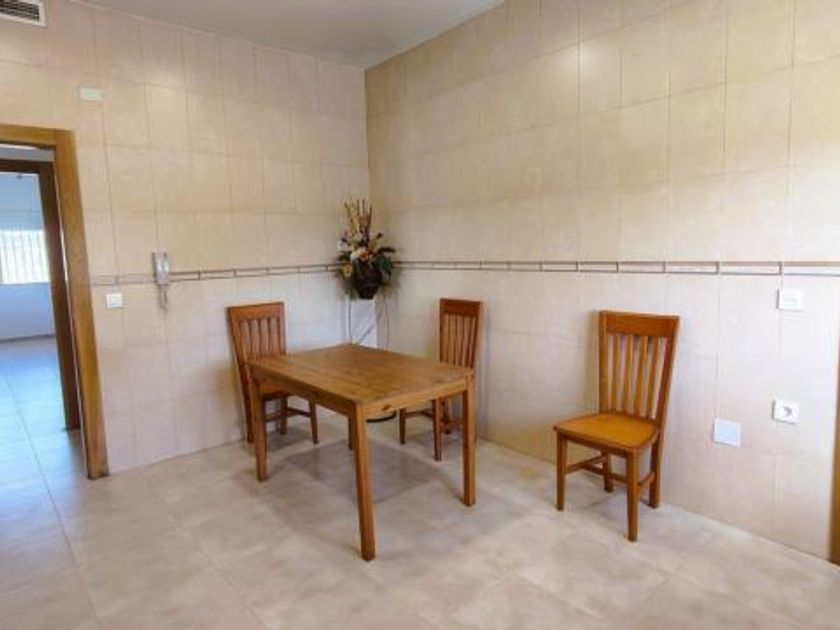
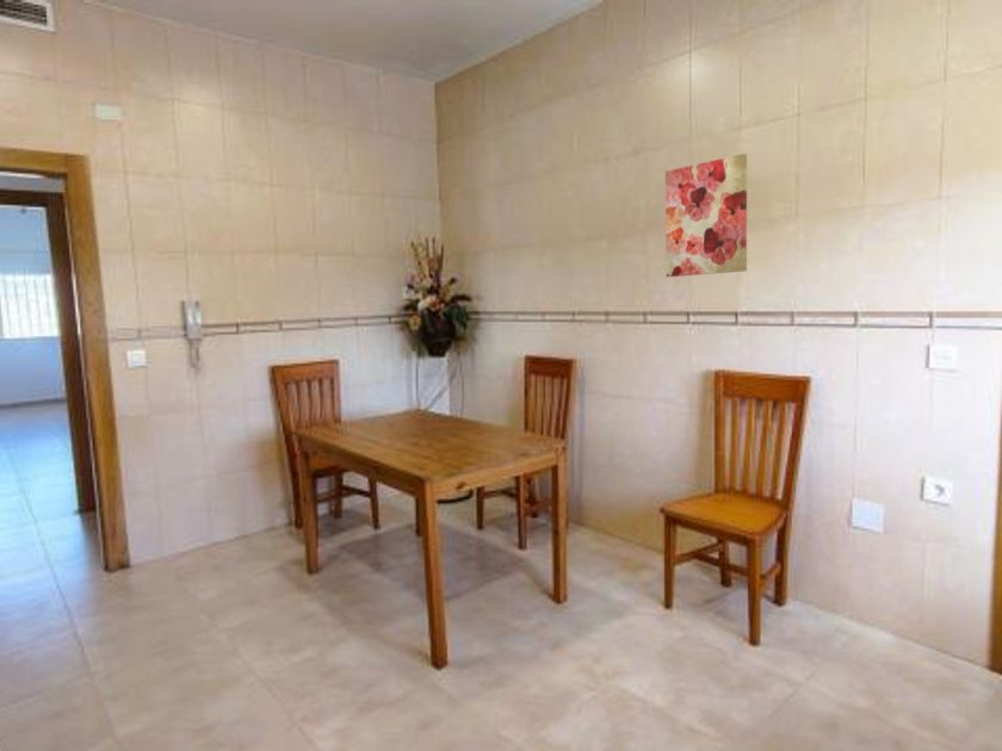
+ wall art (704, 218)
